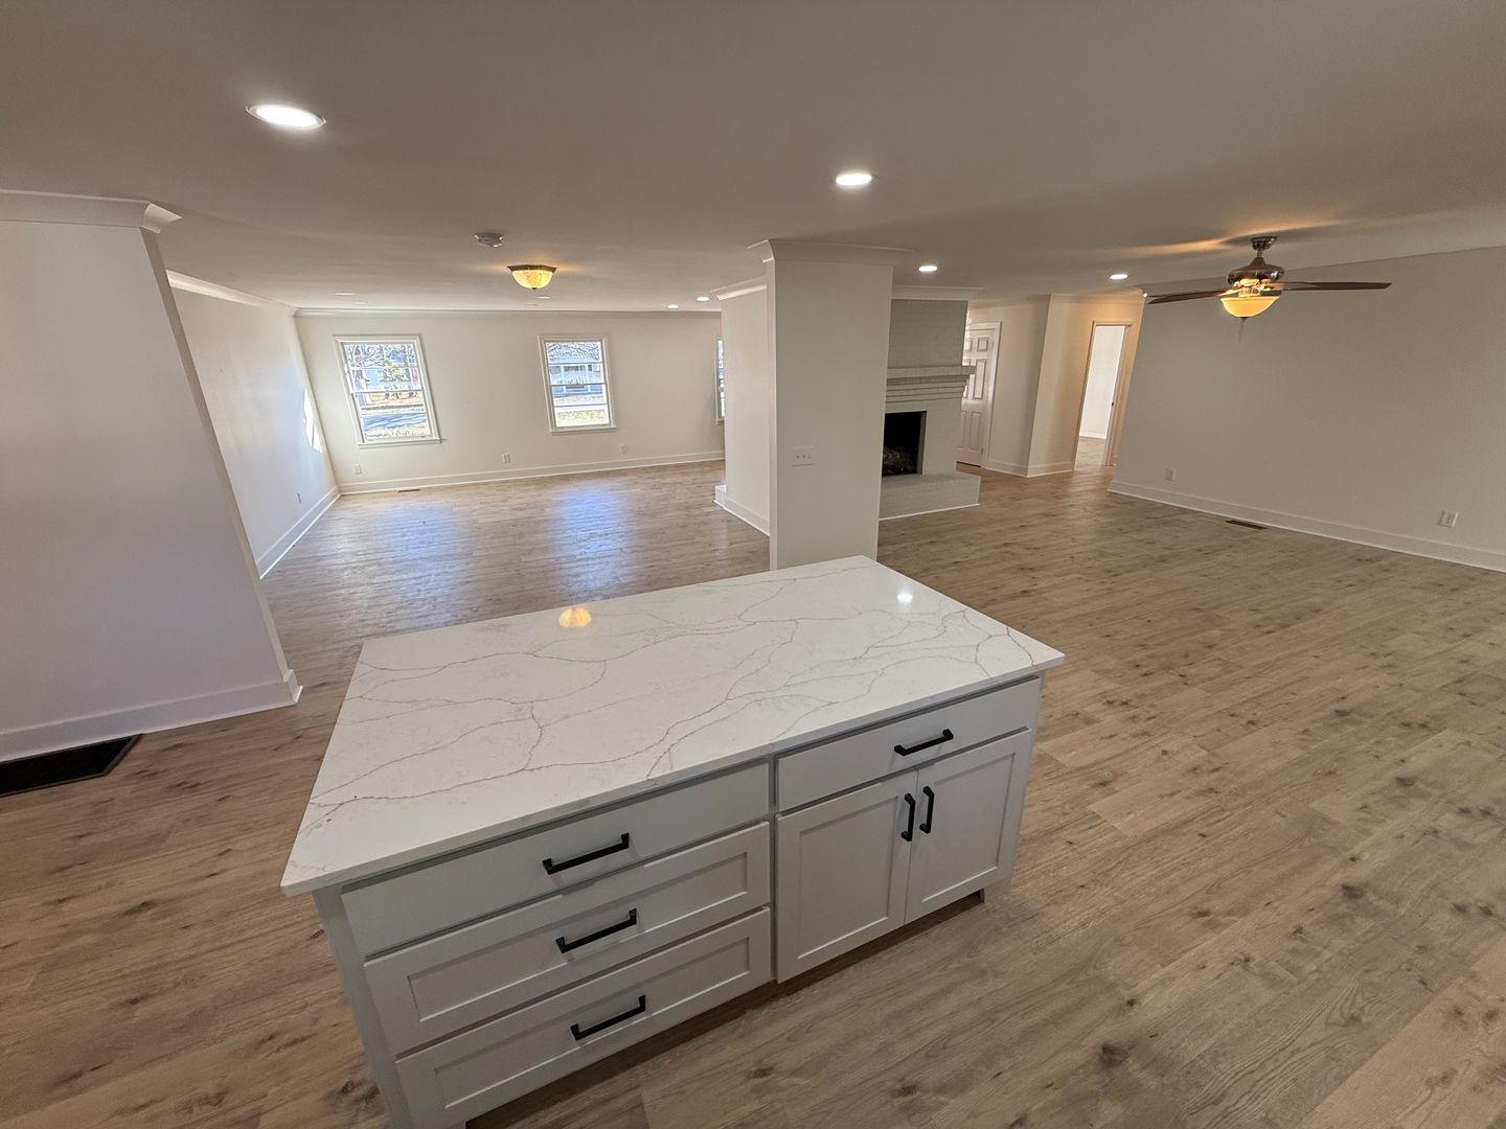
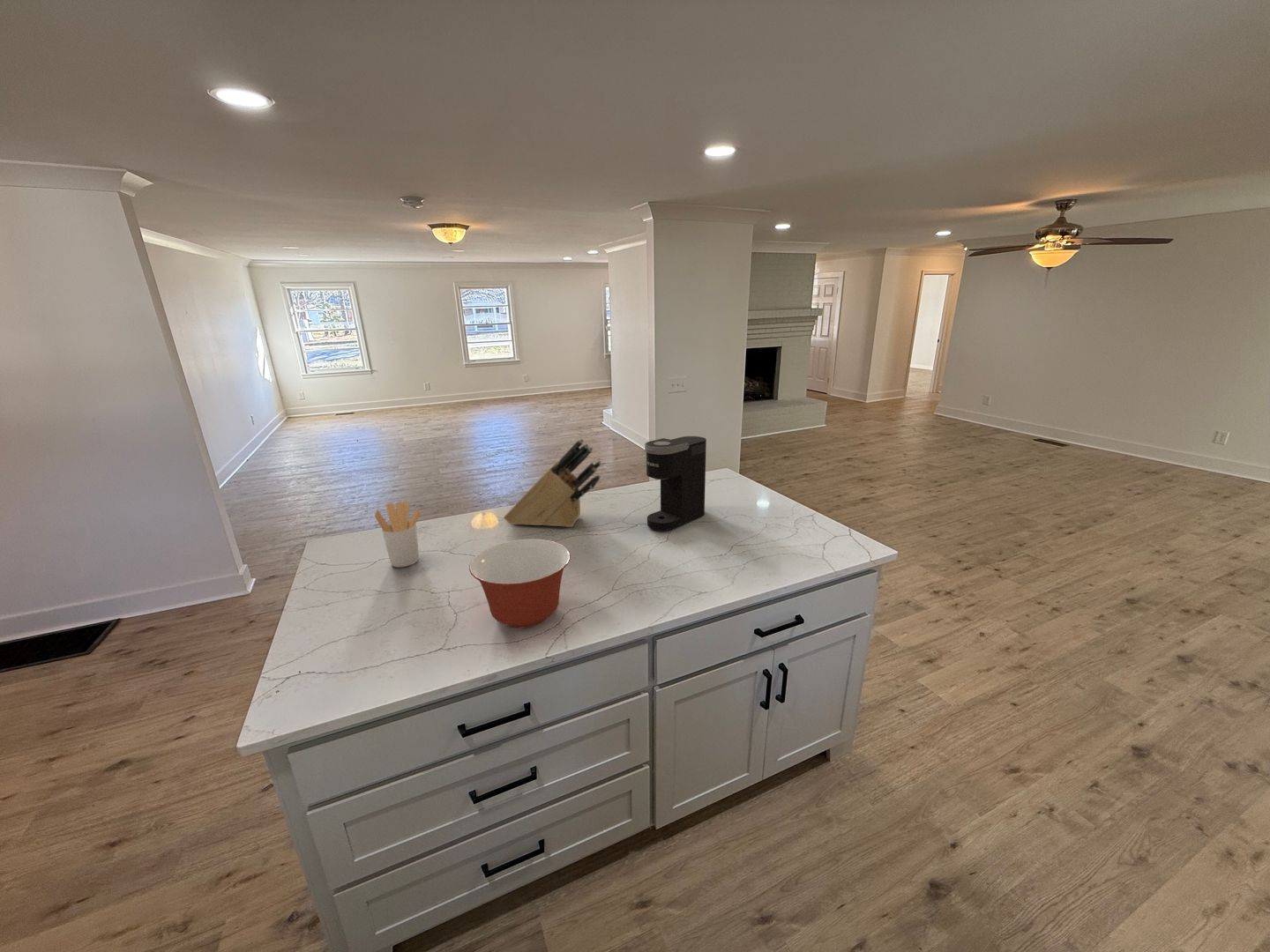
+ knife block (552, 481)
+ mixing bowl (523, 586)
+ utensil holder (400, 532)
+ coffee maker (676, 480)
